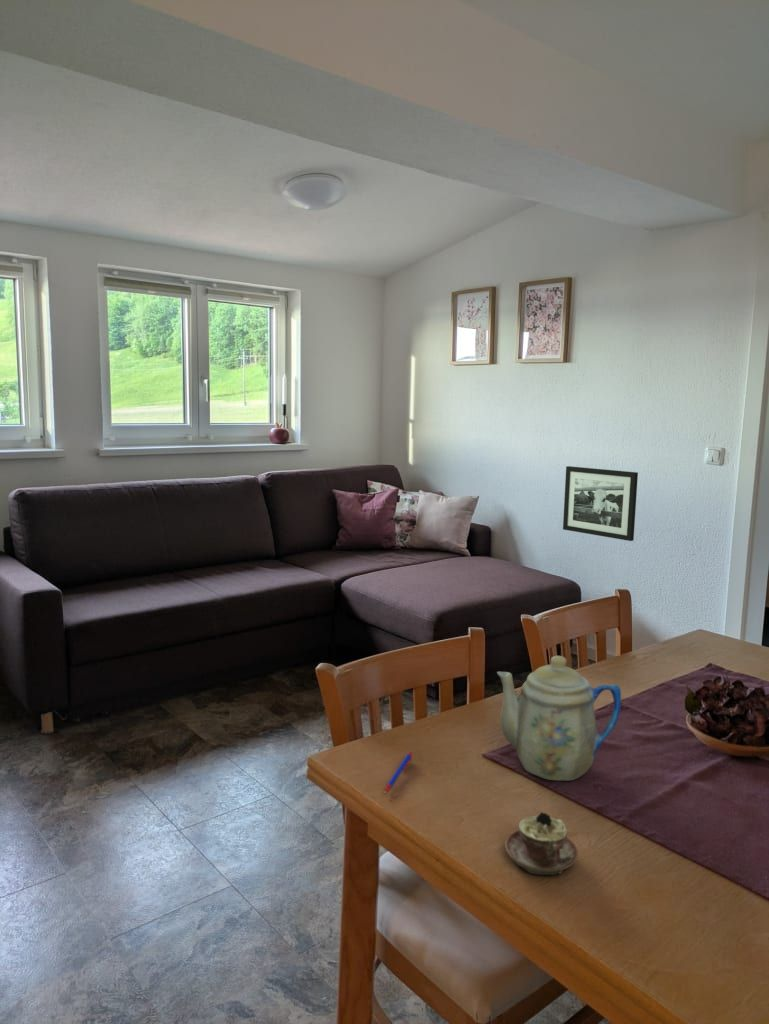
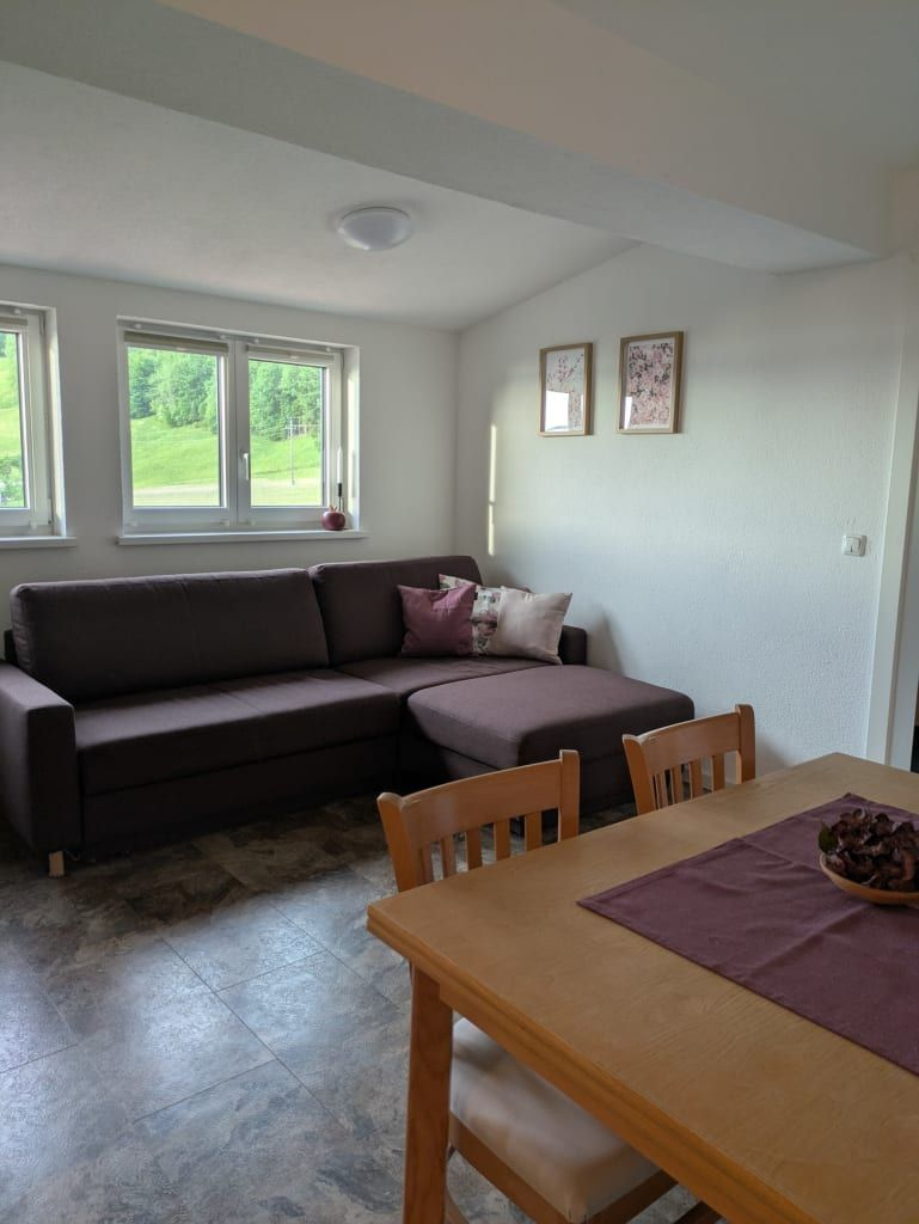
- picture frame (598, 502)
- teapot (556, 712)
- teacup (541, 836)
- pen (398, 771)
